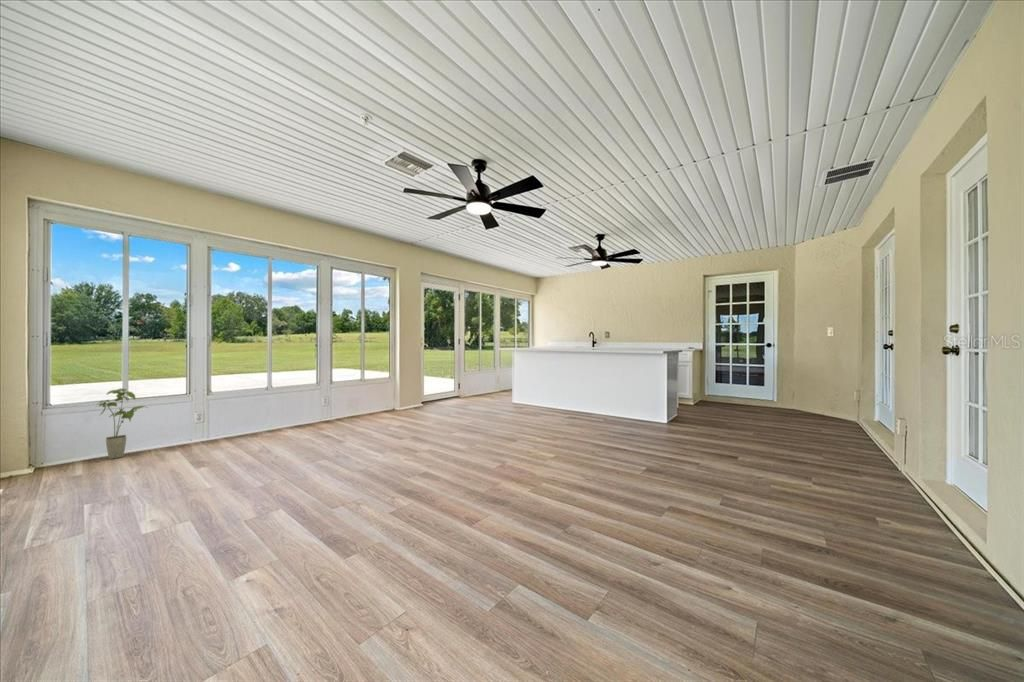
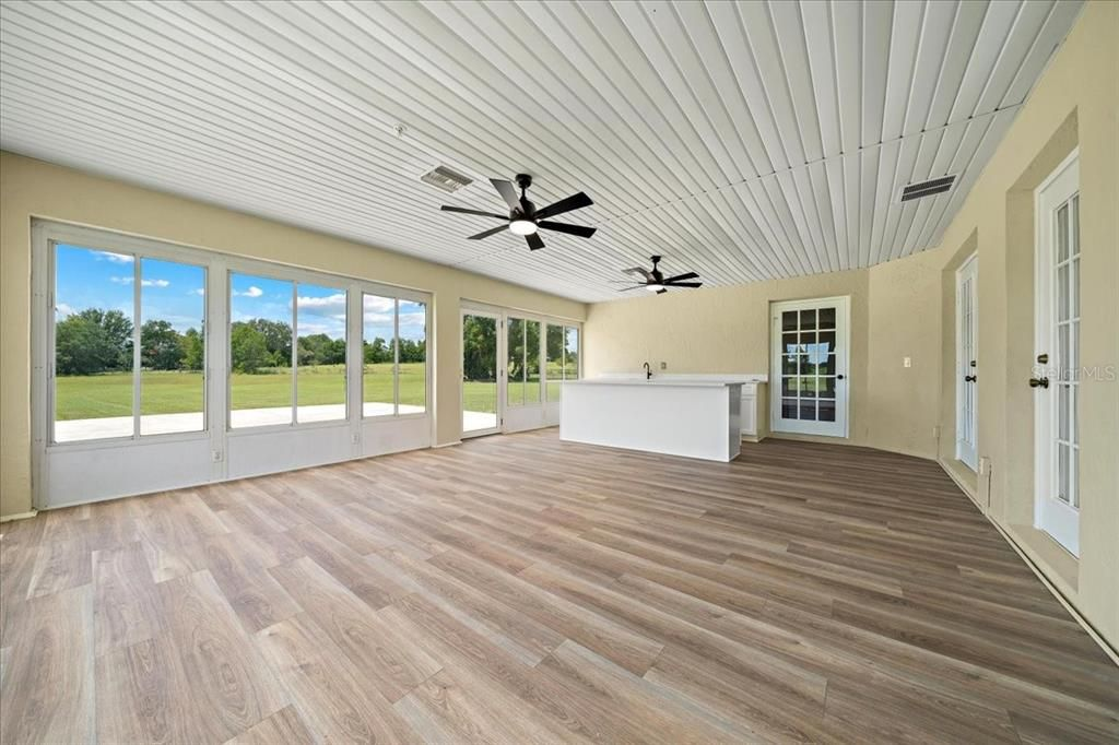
- house plant (123, 421)
